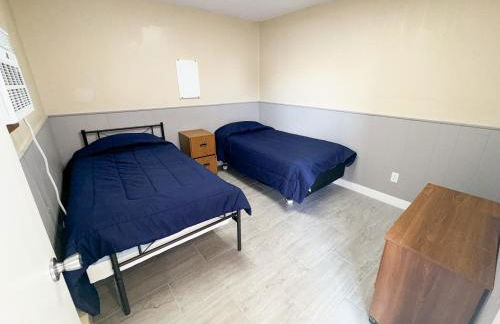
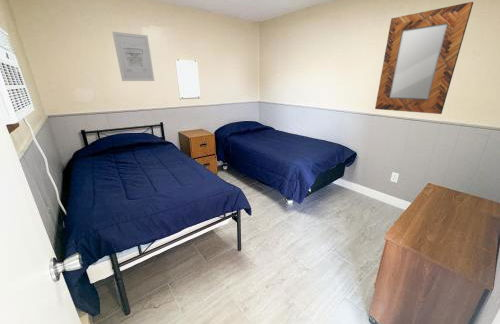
+ wall art (134, 58)
+ home mirror (415, 64)
